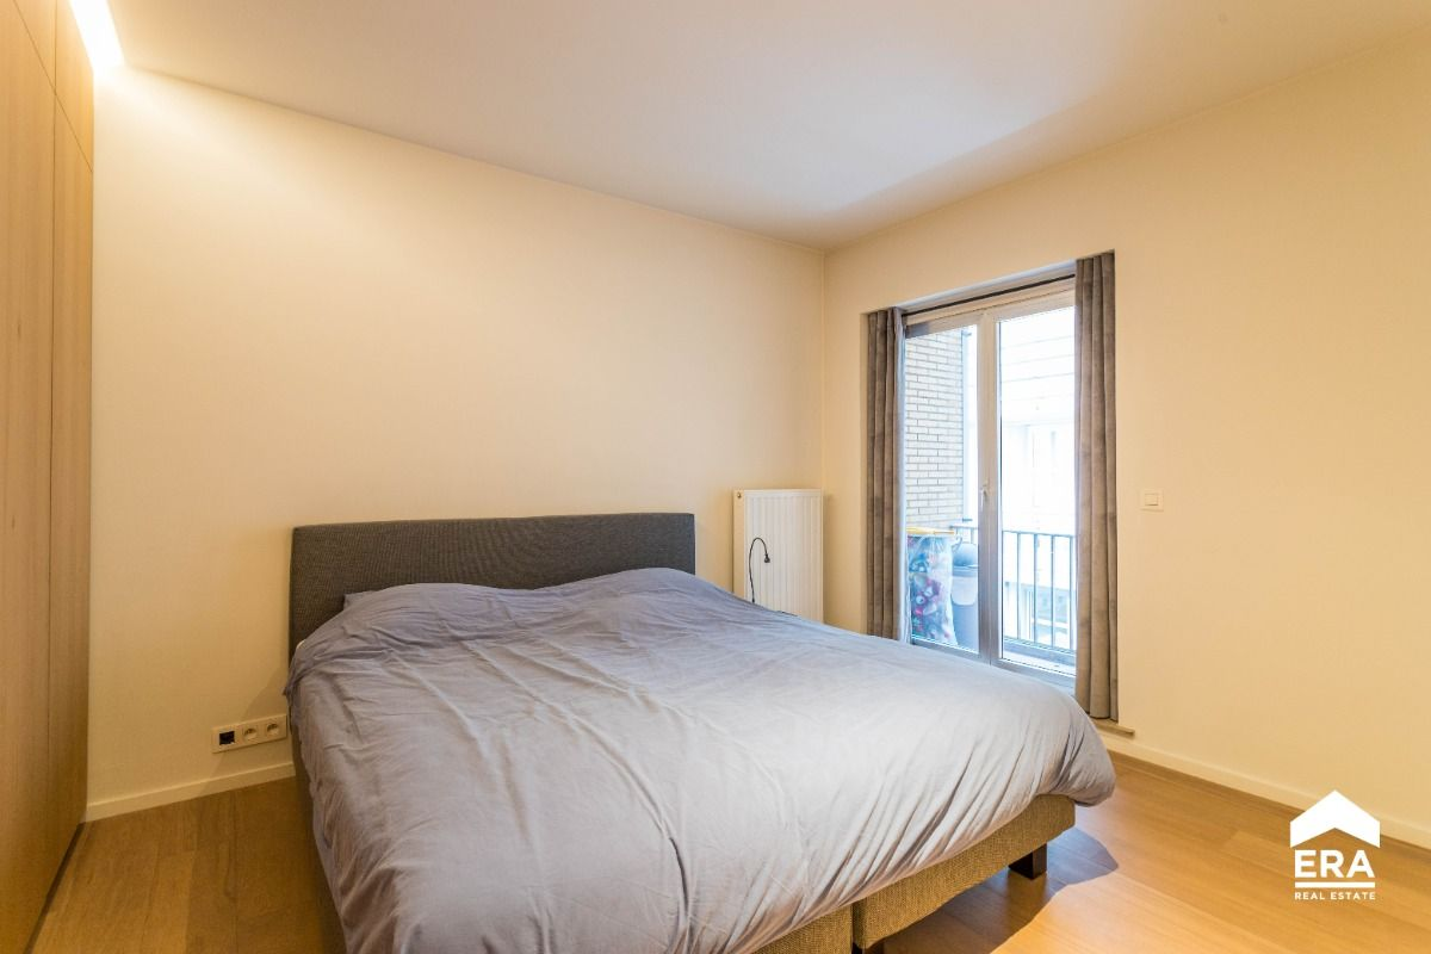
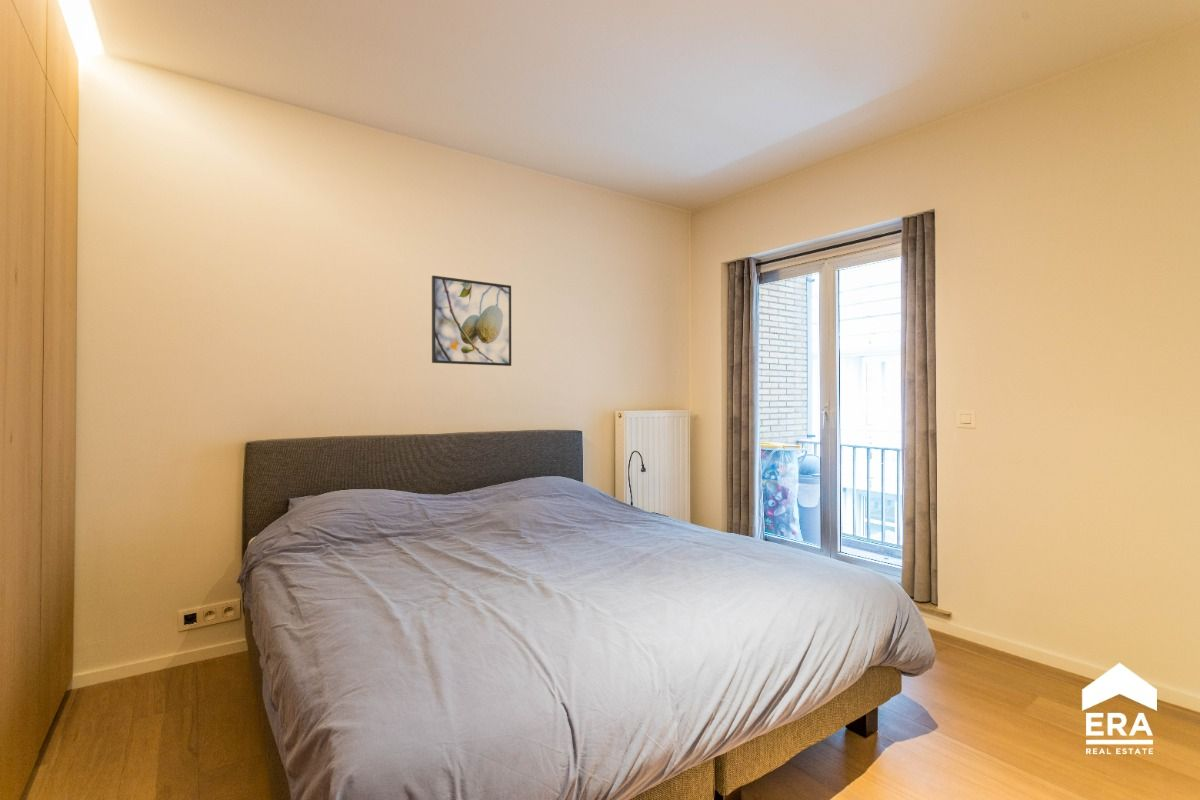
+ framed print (473, 322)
